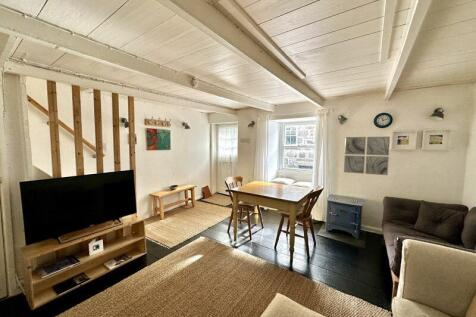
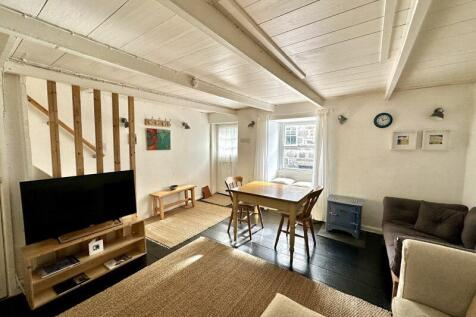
- wall art (366, 154)
